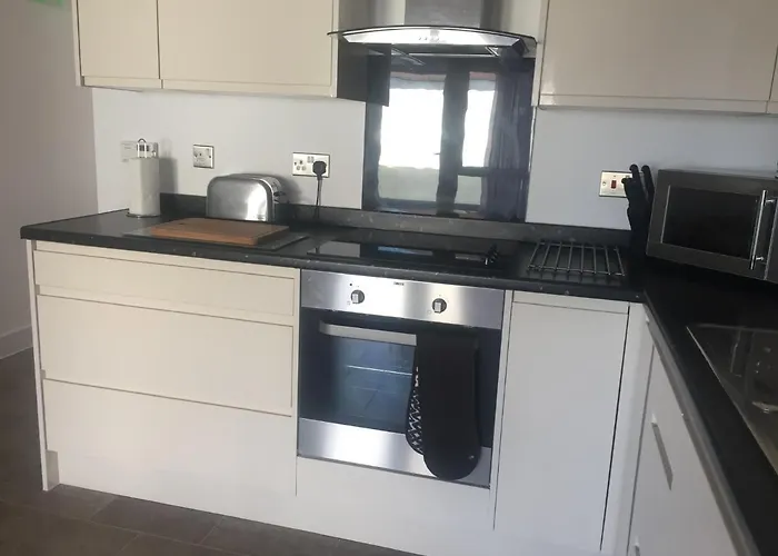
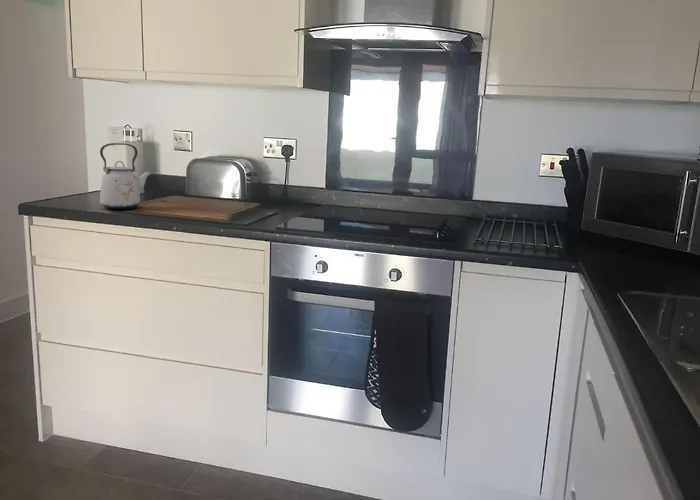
+ kettle (126, 175)
